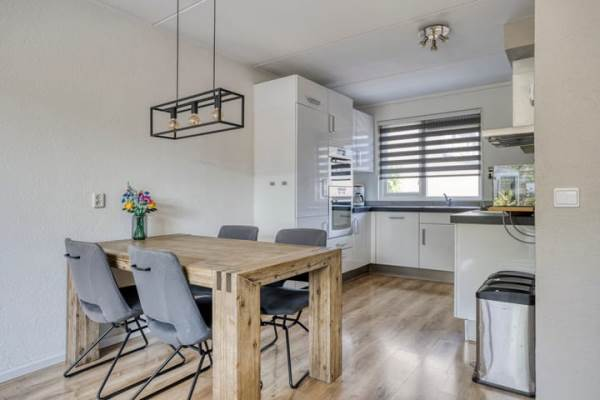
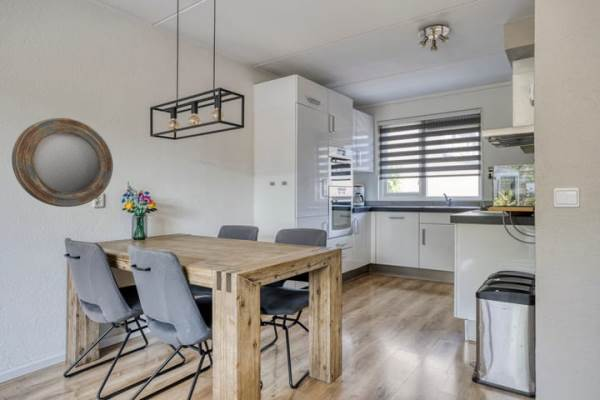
+ home mirror (67, 162)
